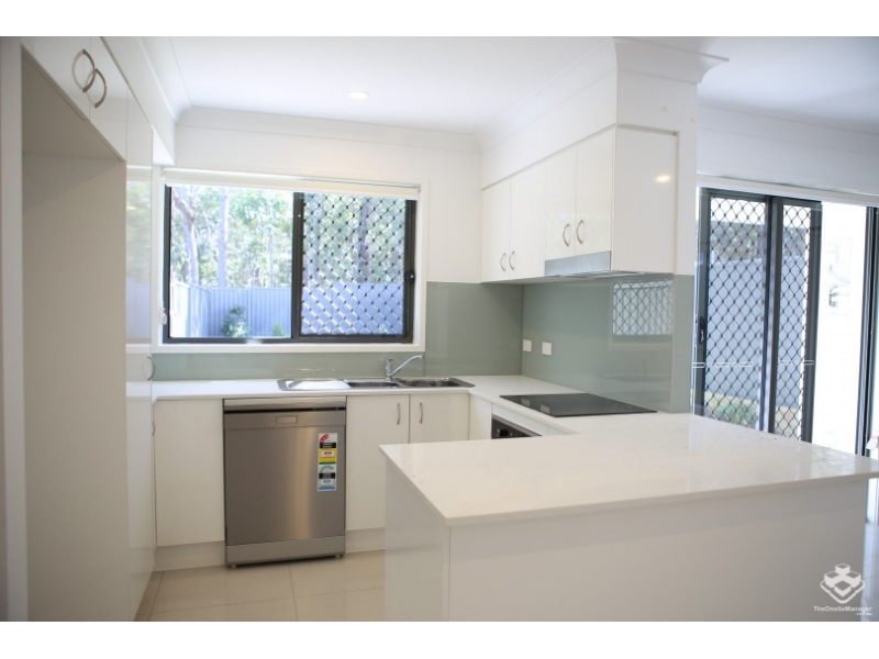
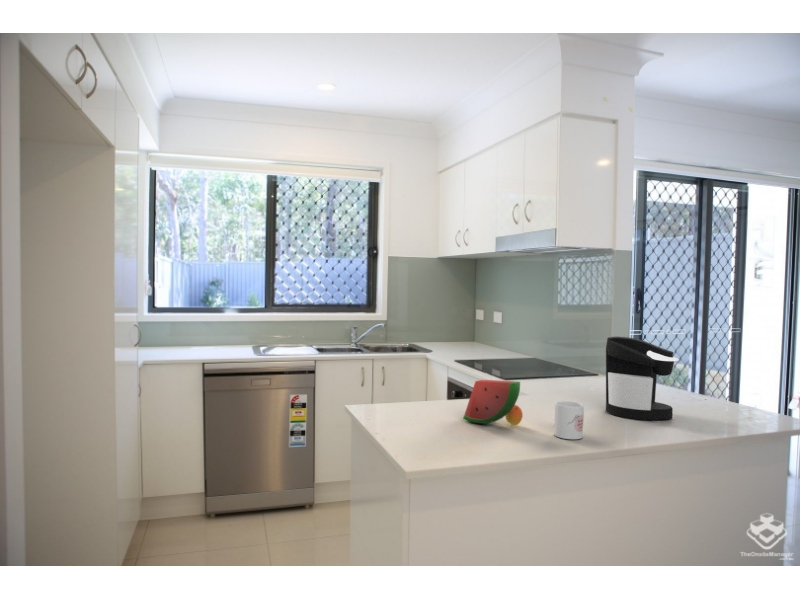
+ watermelon (493, 400)
+ mug (571, 418)
+ coffee maker (640, 376)
